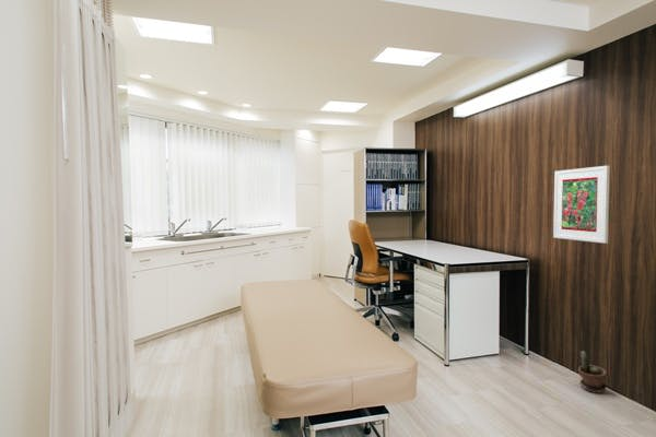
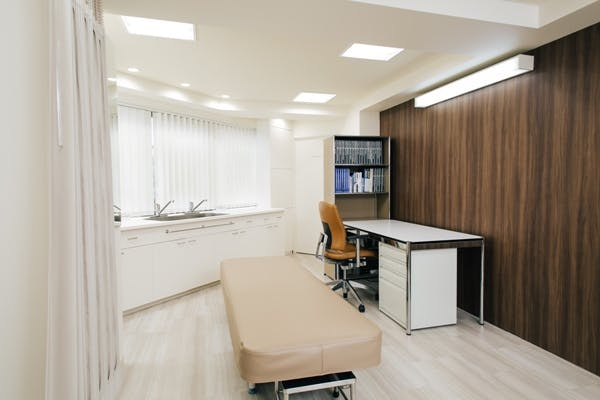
- potted plant (591, 370)
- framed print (578, 204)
